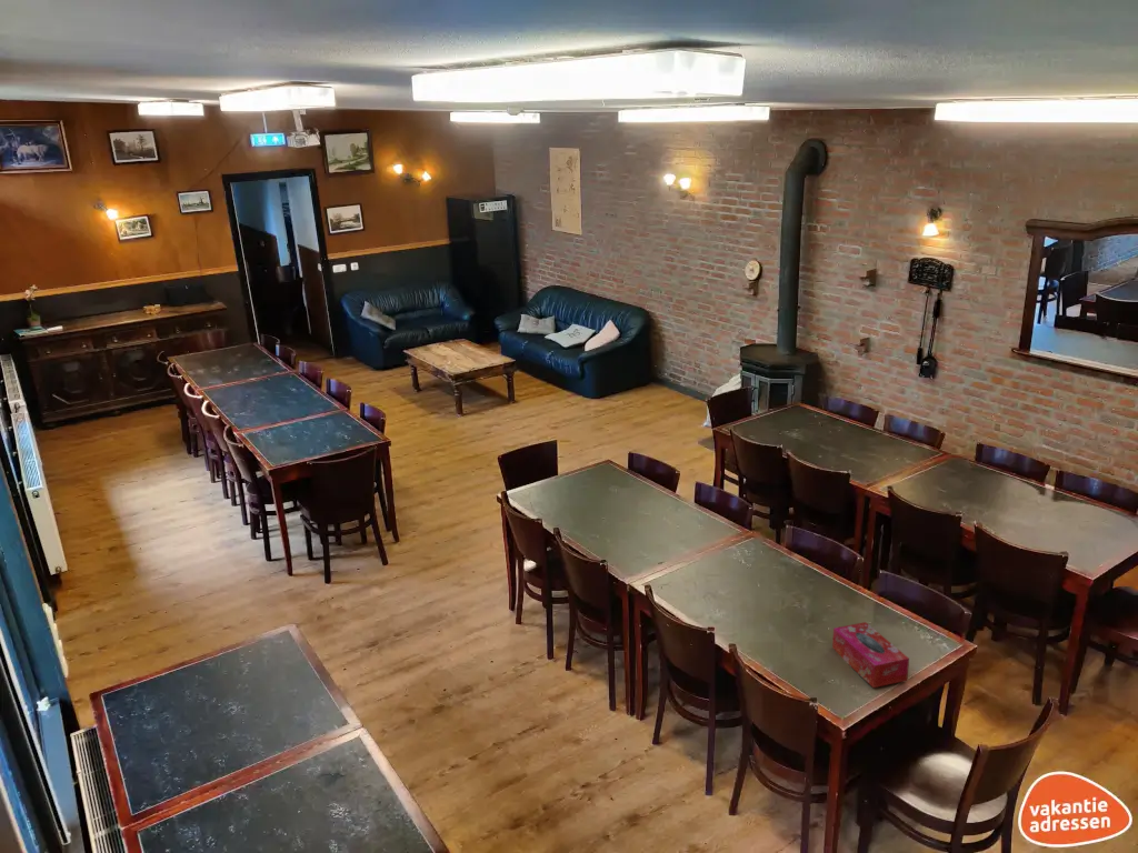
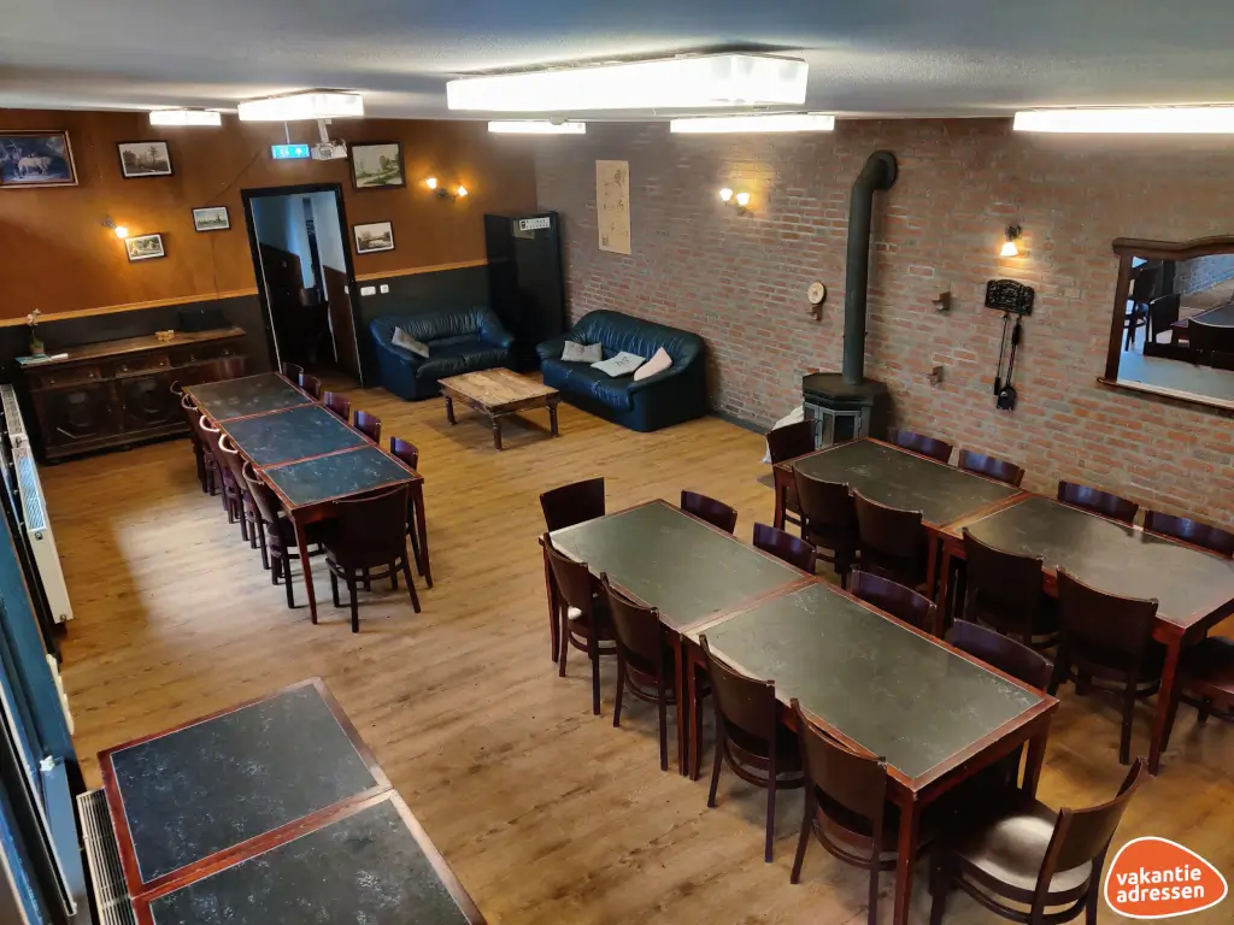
- tissue box (869, 653)
